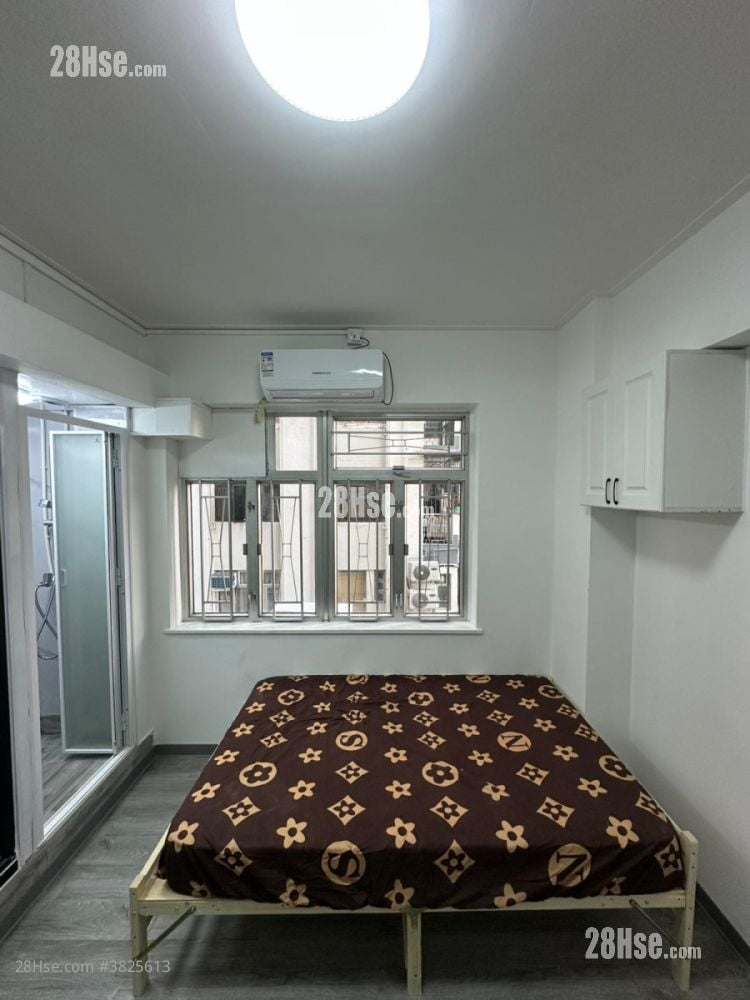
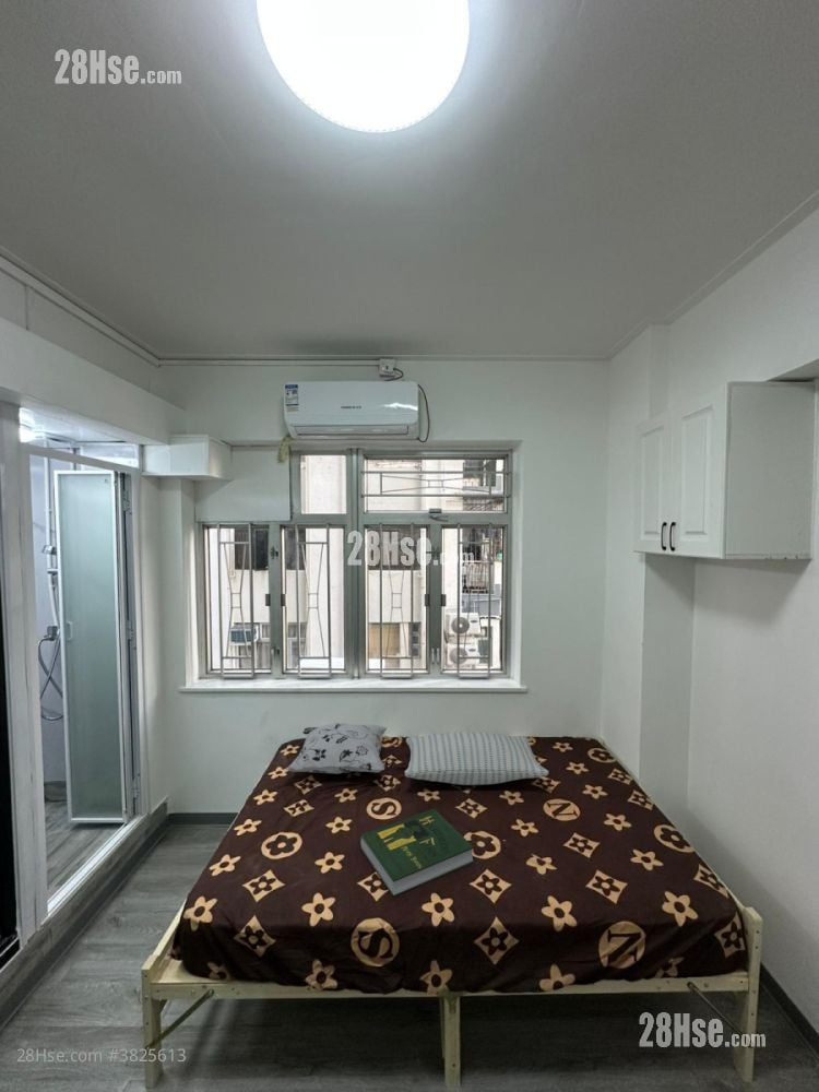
+ book (415, 846)
+ pillow (471, 757)
+ decorative pillow (341, 747)
